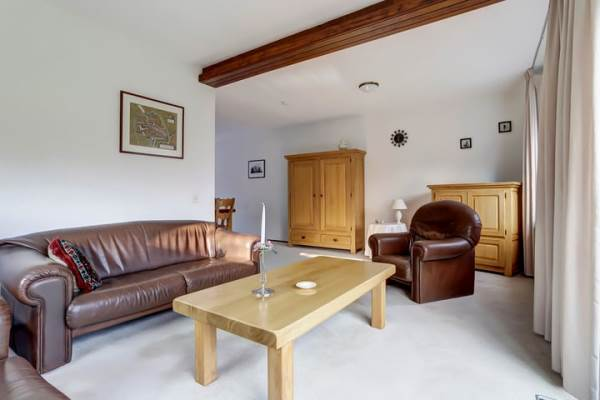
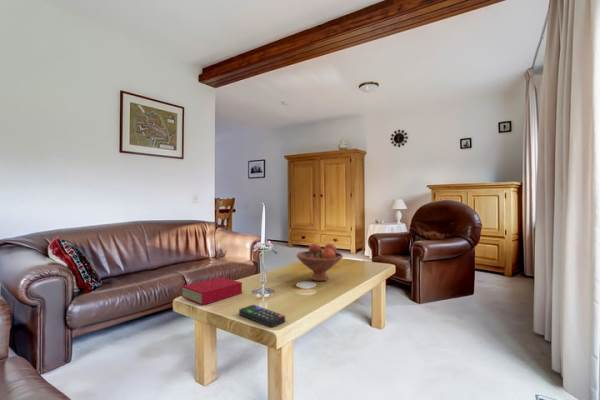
+ remote control (261, 314)
+ book (212, 289)
+ fruit bowl (319, 262)
